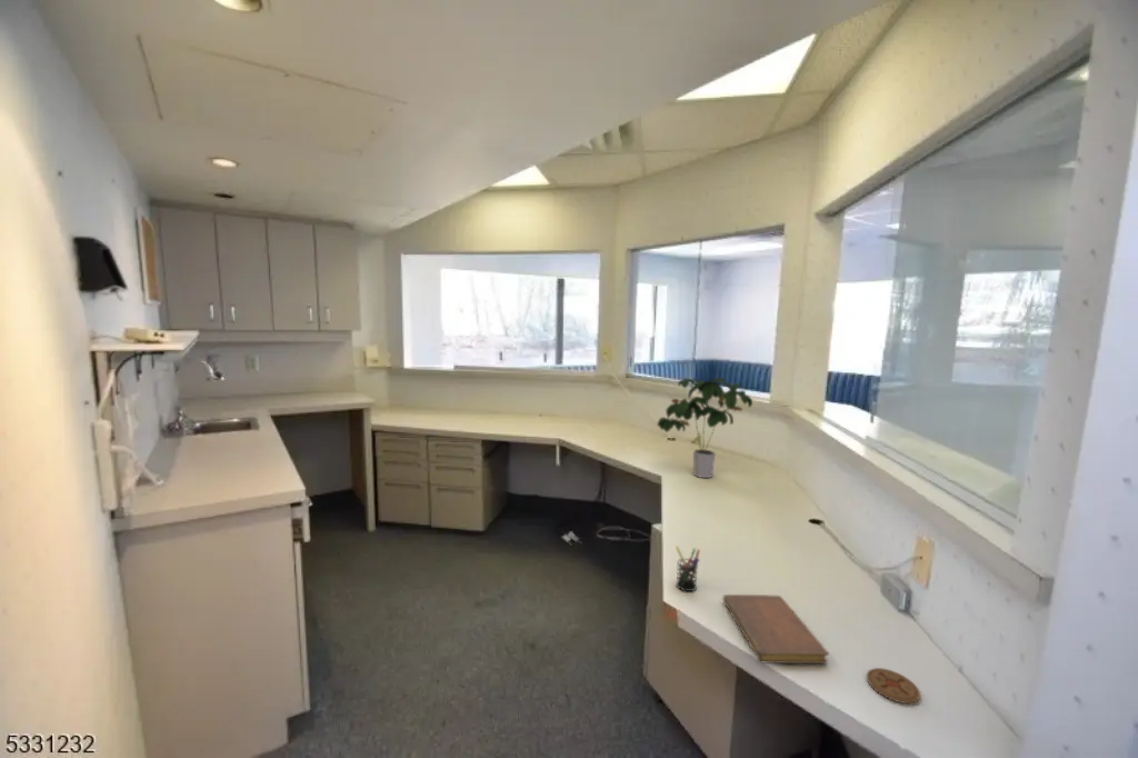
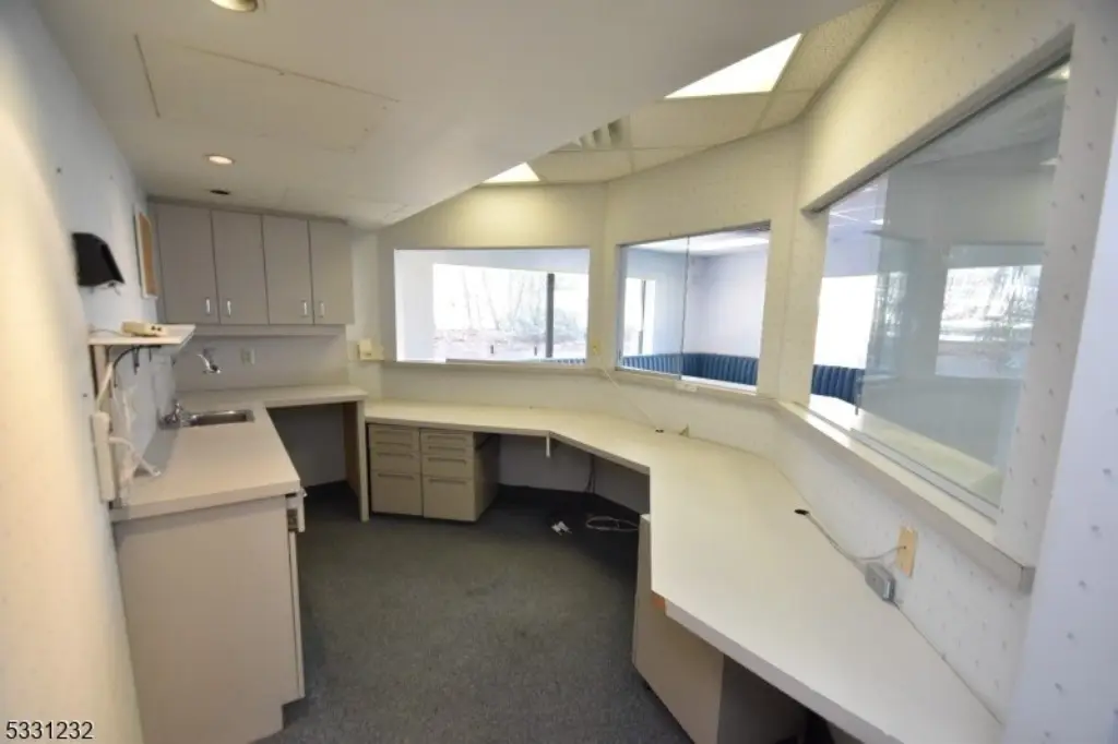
- pen holder (689, 566)
- coaster (892, 685)
- potted plant (703, 426)
- notebook (770, 625)
